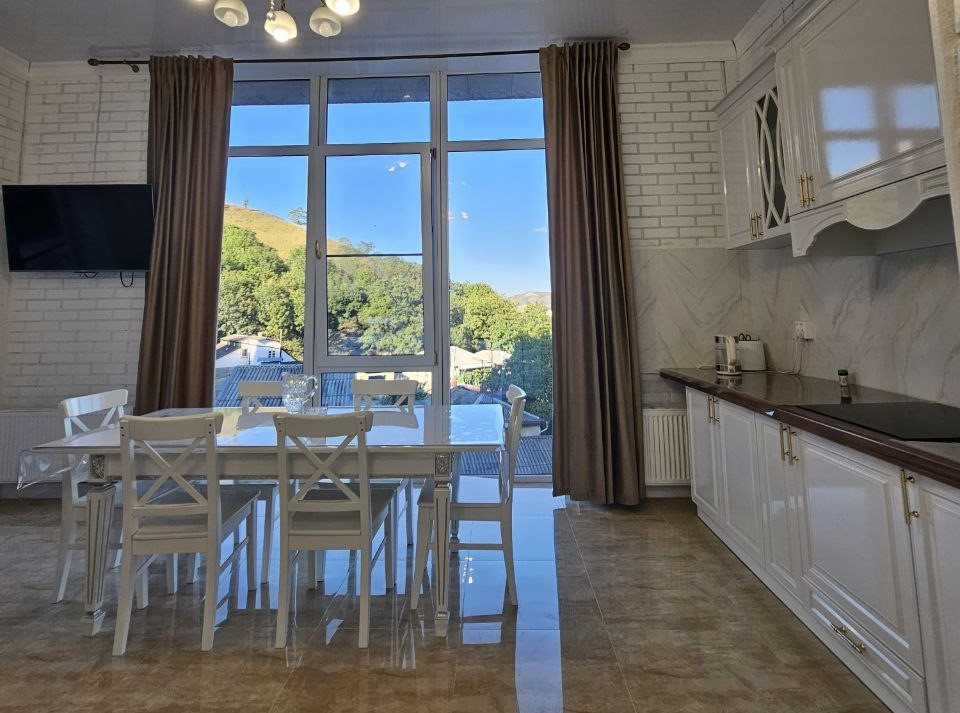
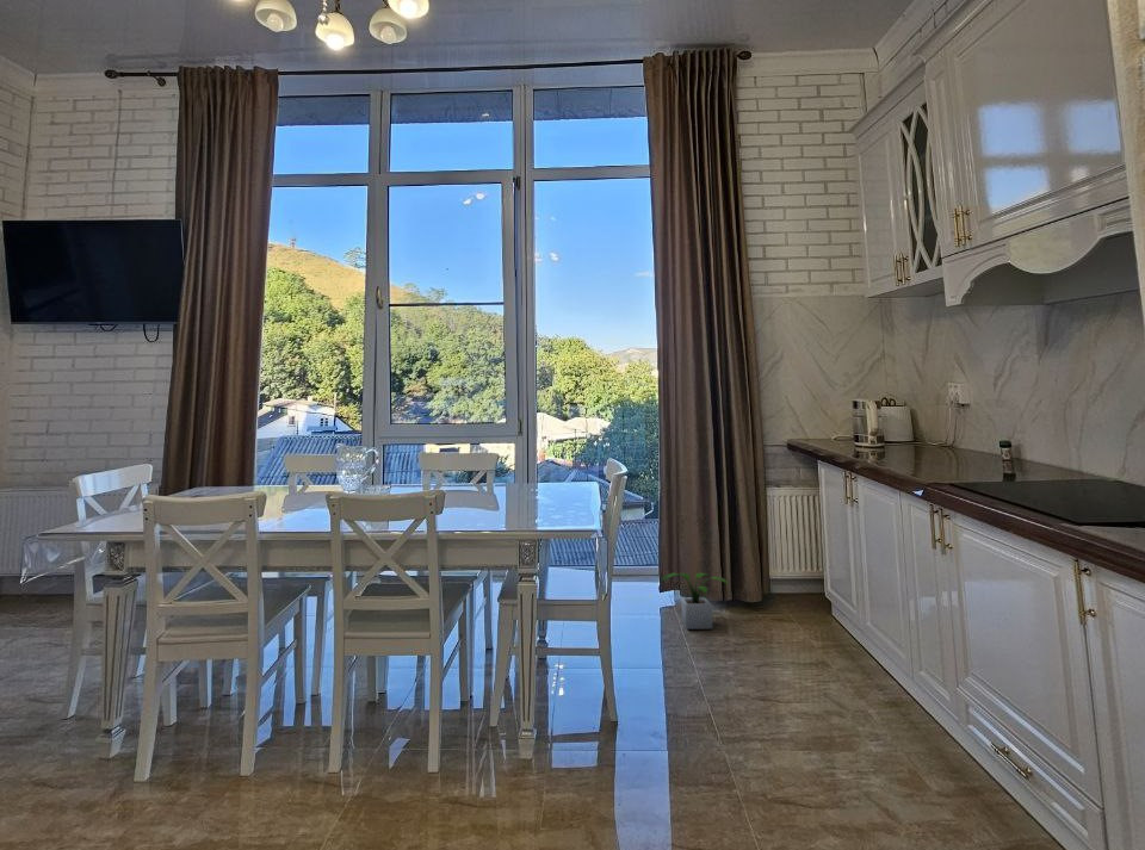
+ potted plant (692, 597)
